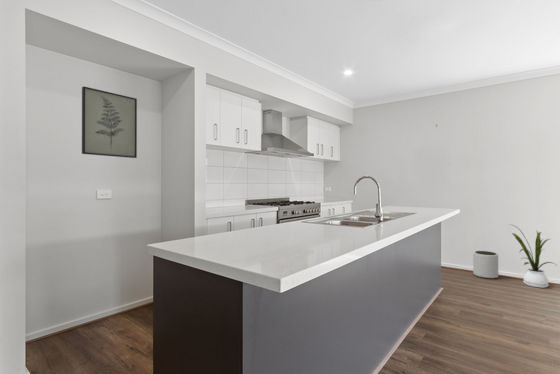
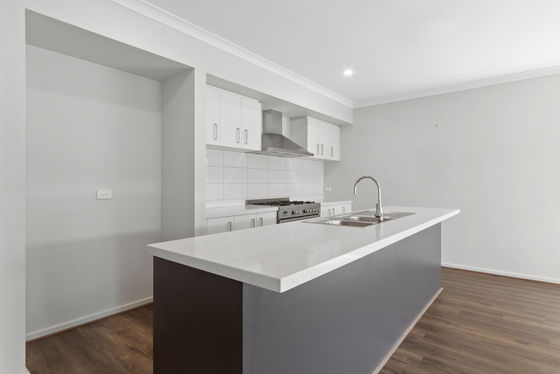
- house plant (532, 254)
- wall art (110, 124)
- plant pot (485, 264)
